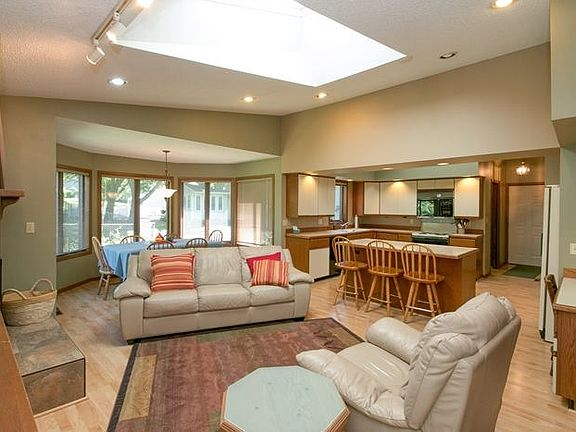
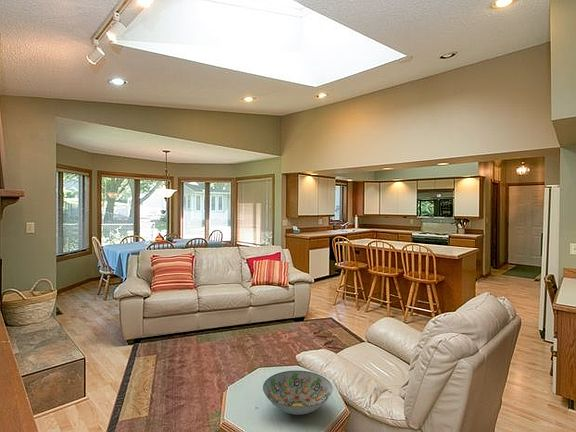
+ decorative bowl (297, 397)
